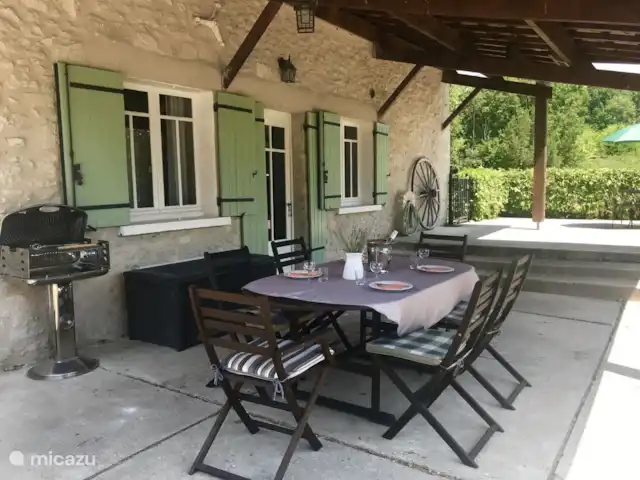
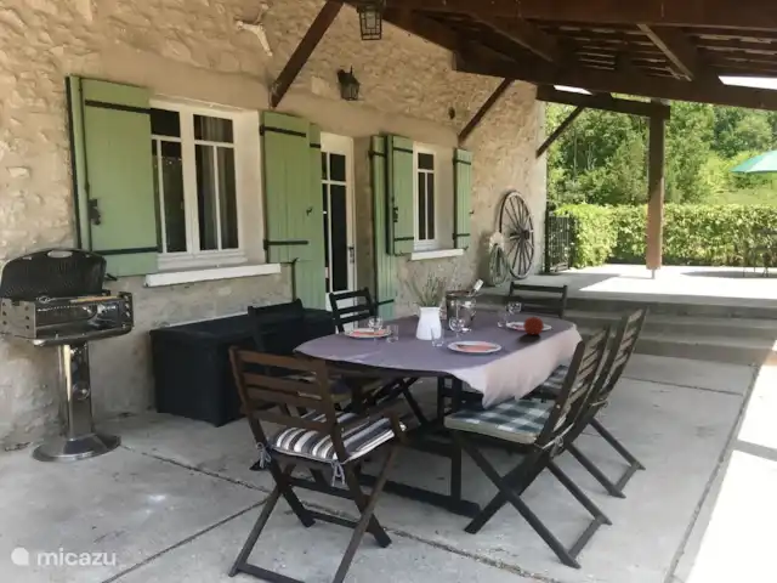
+ fruit (533, 324)
